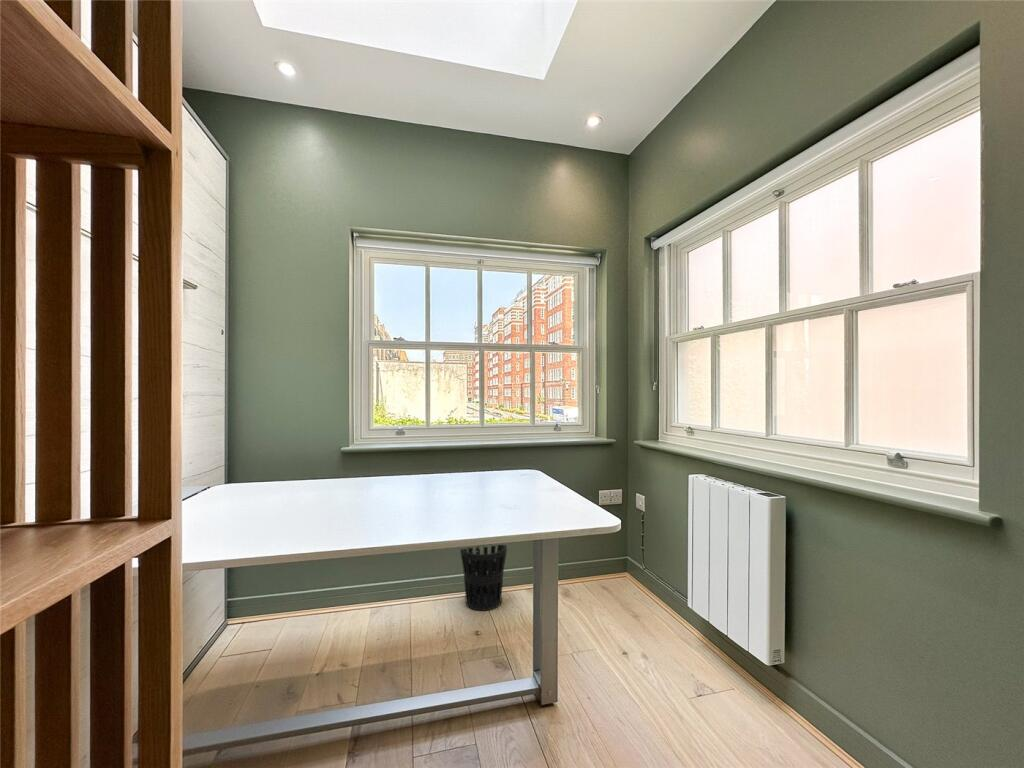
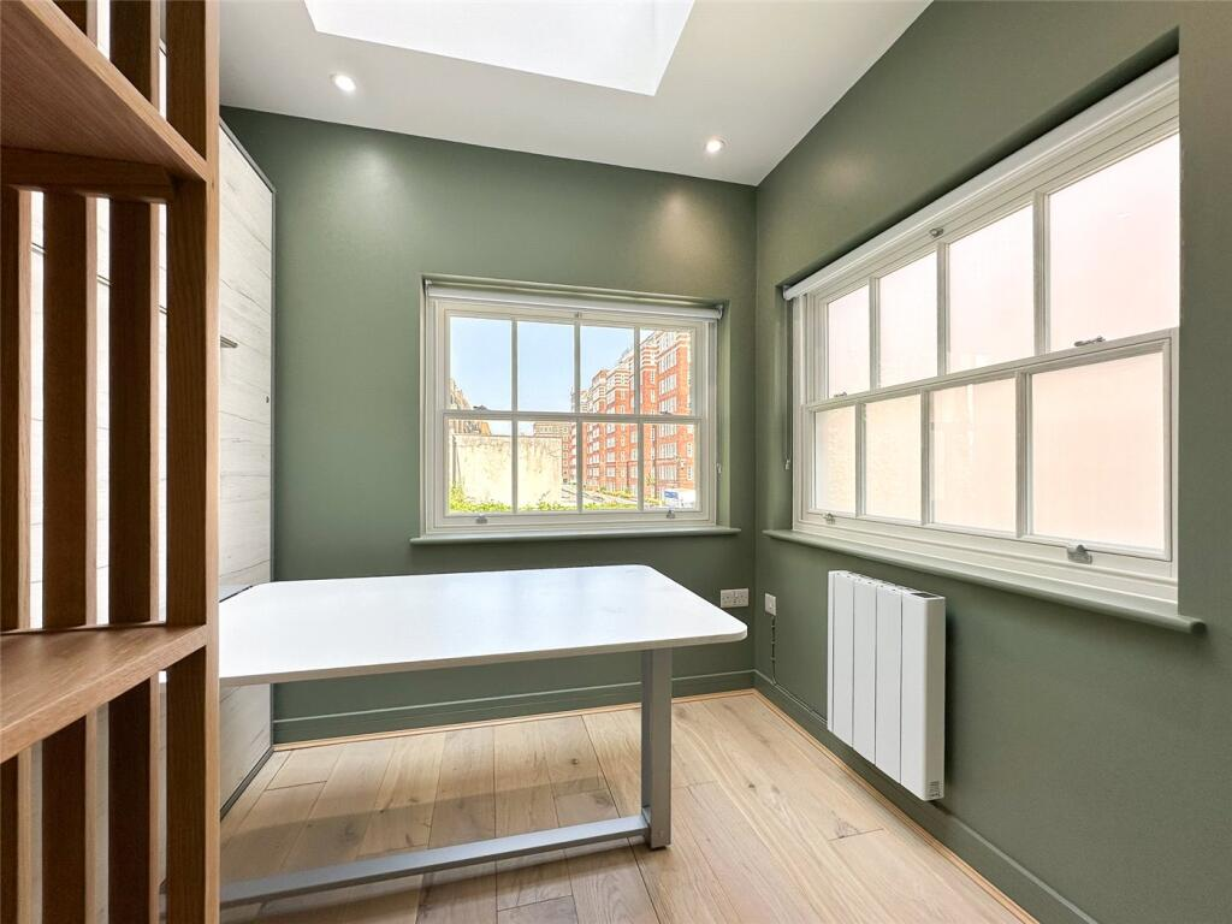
- wastebasket (483, 573)
